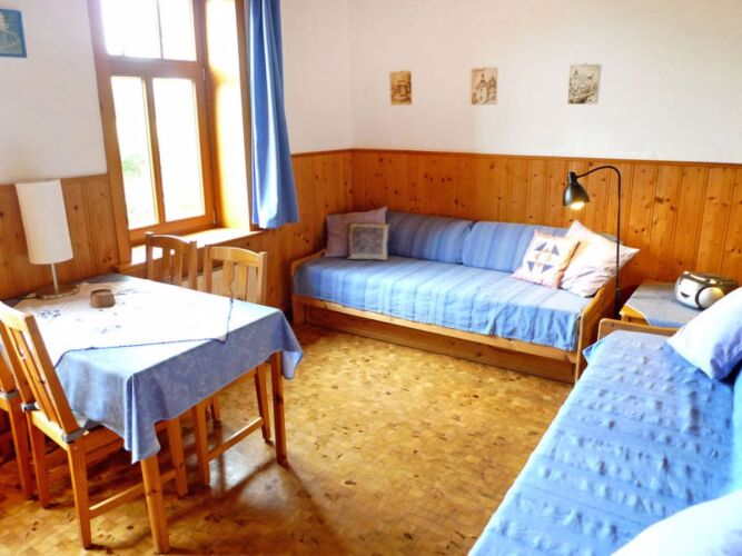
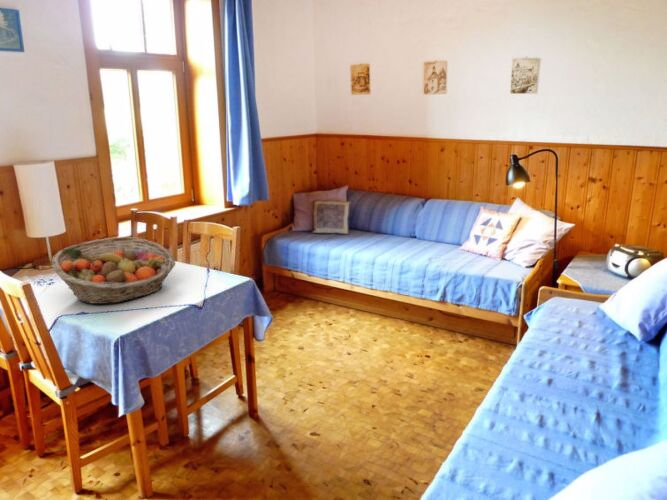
+ fruit basket (116, 268)
